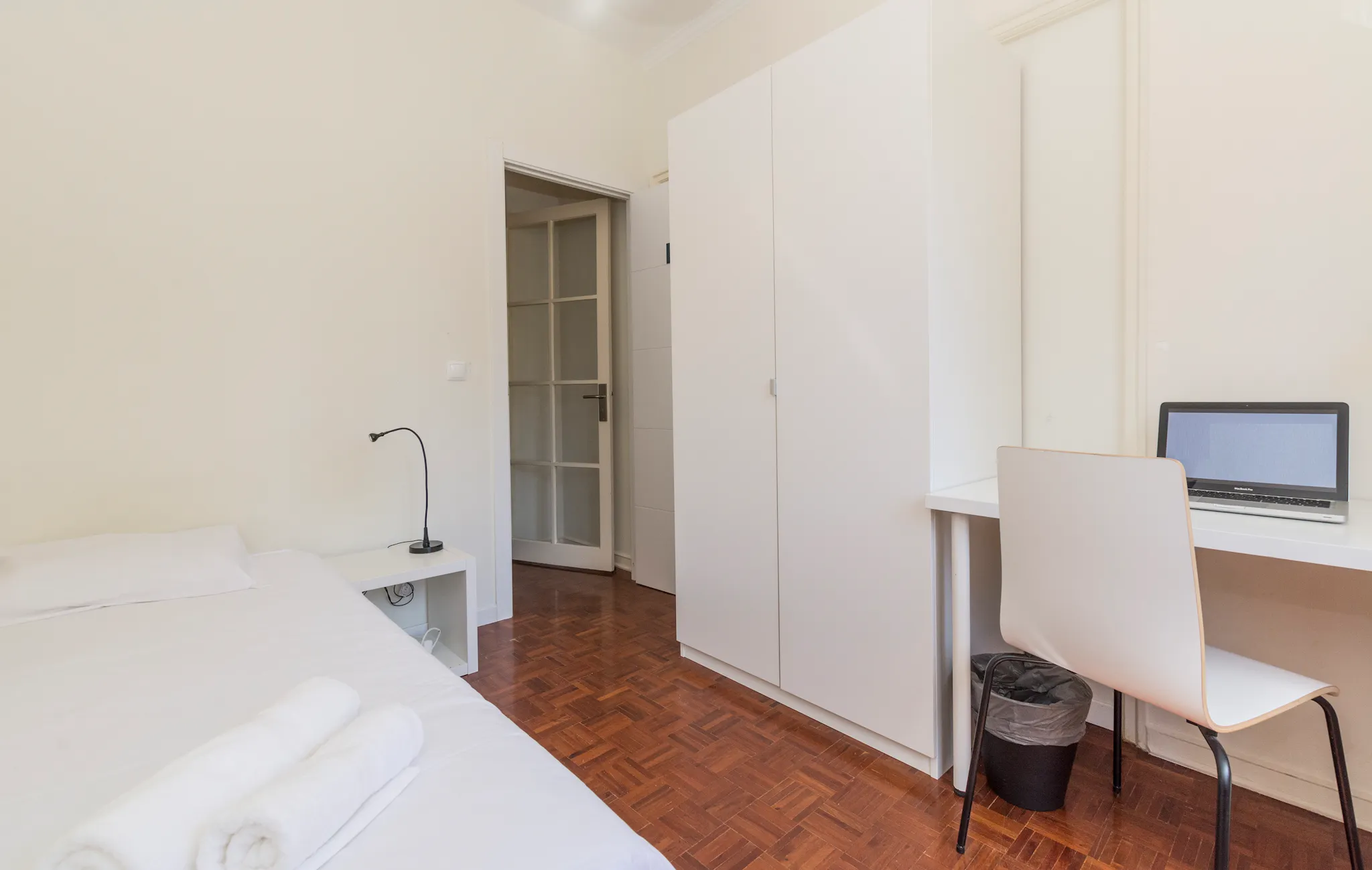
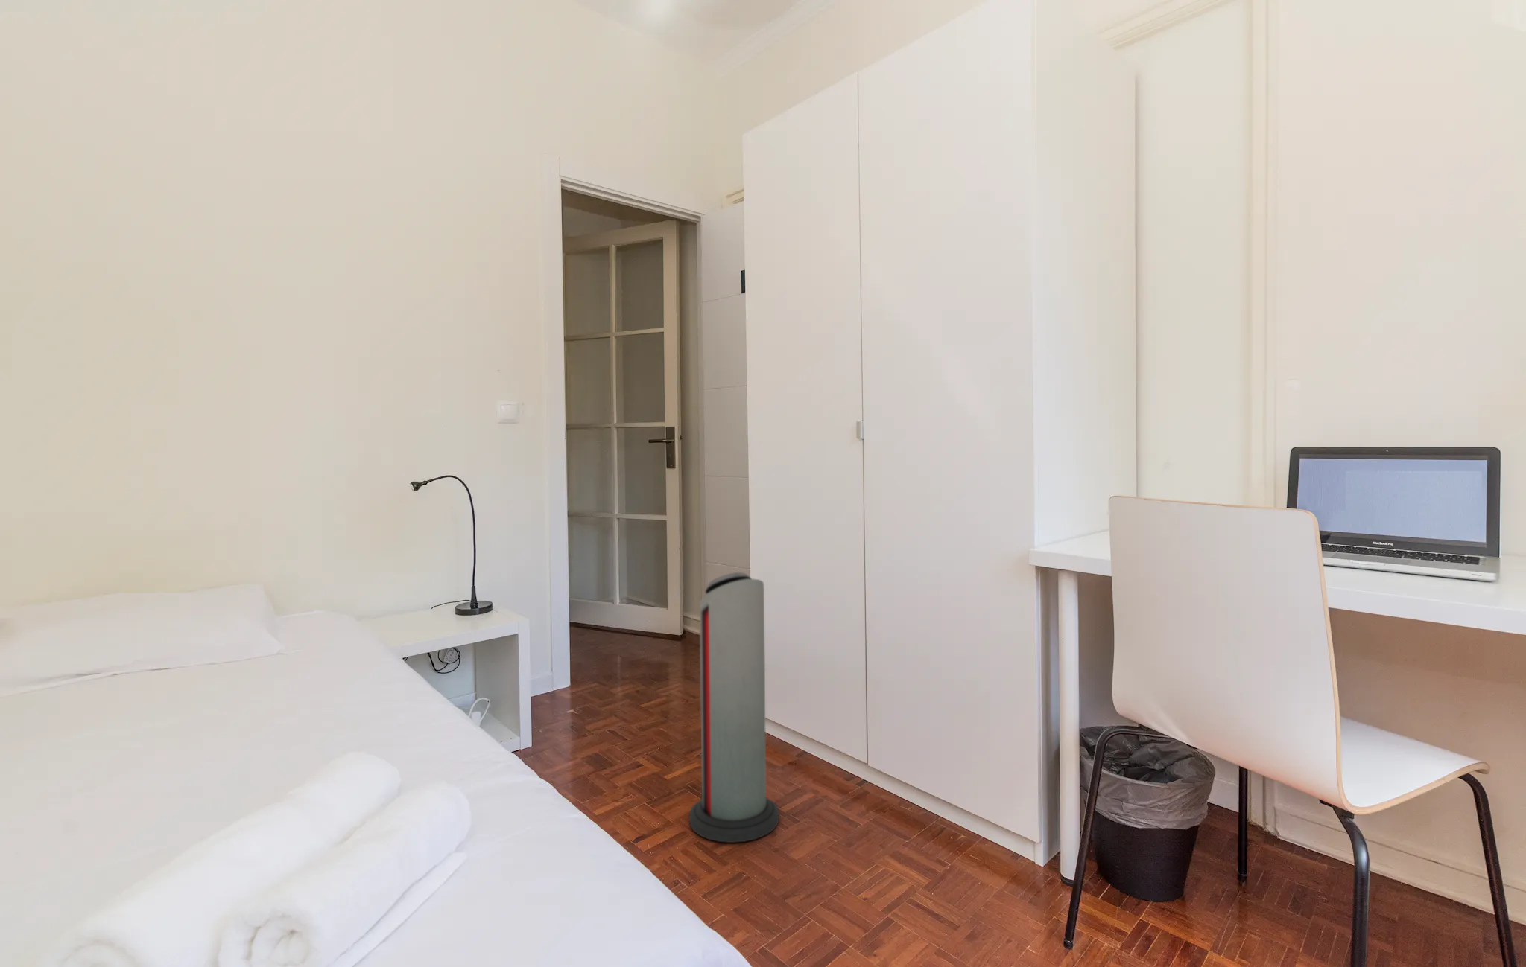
+ air purifier (733, 696)
